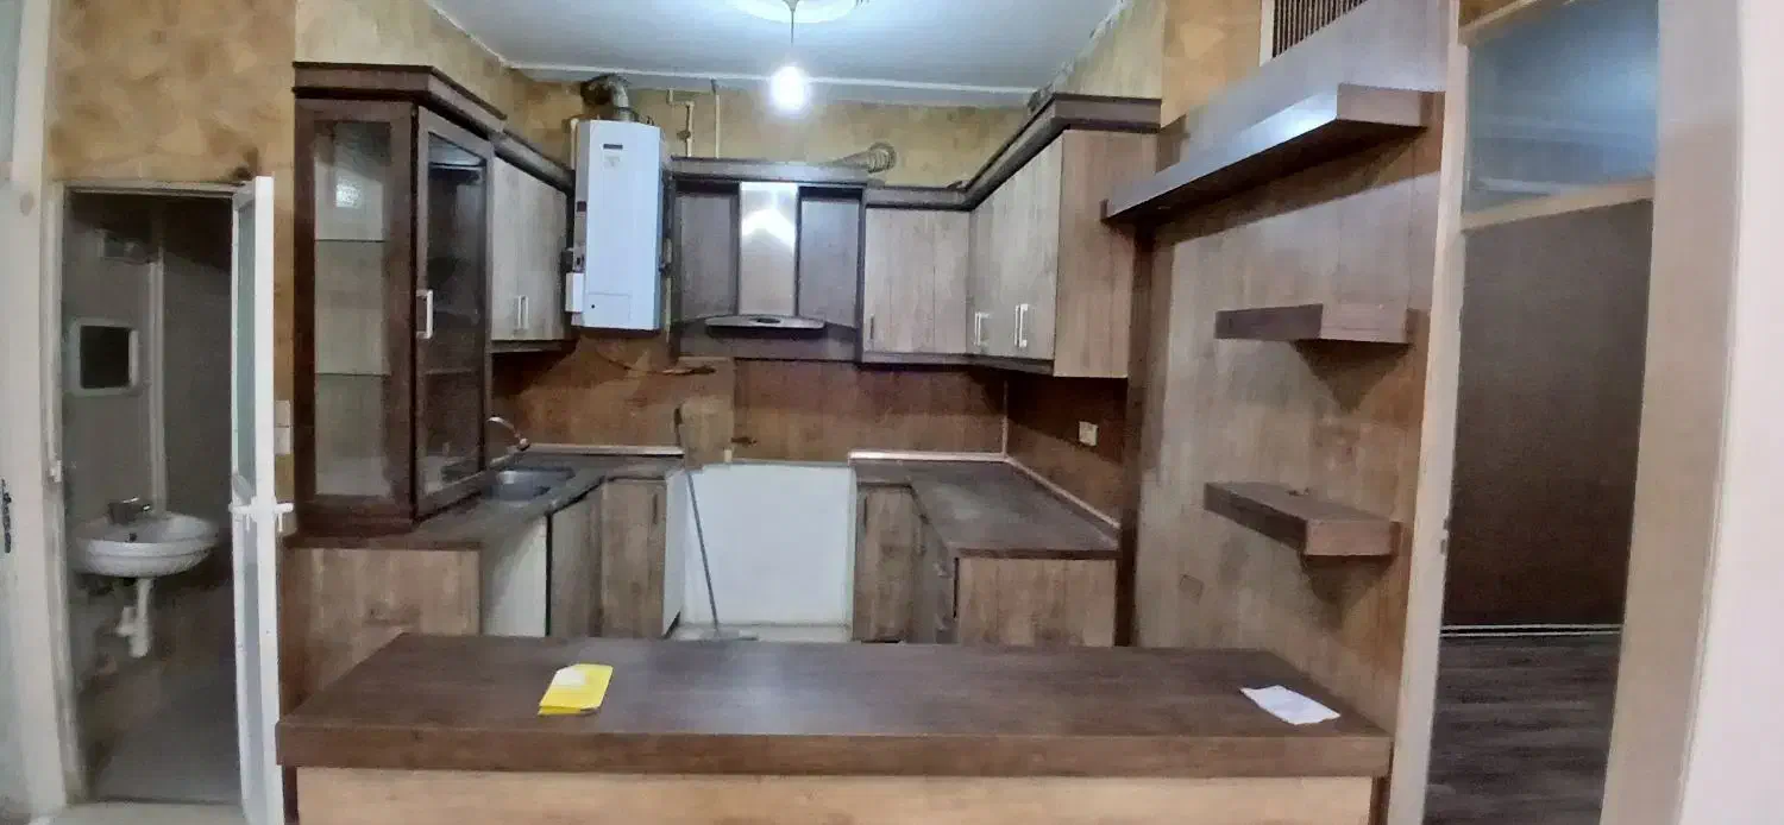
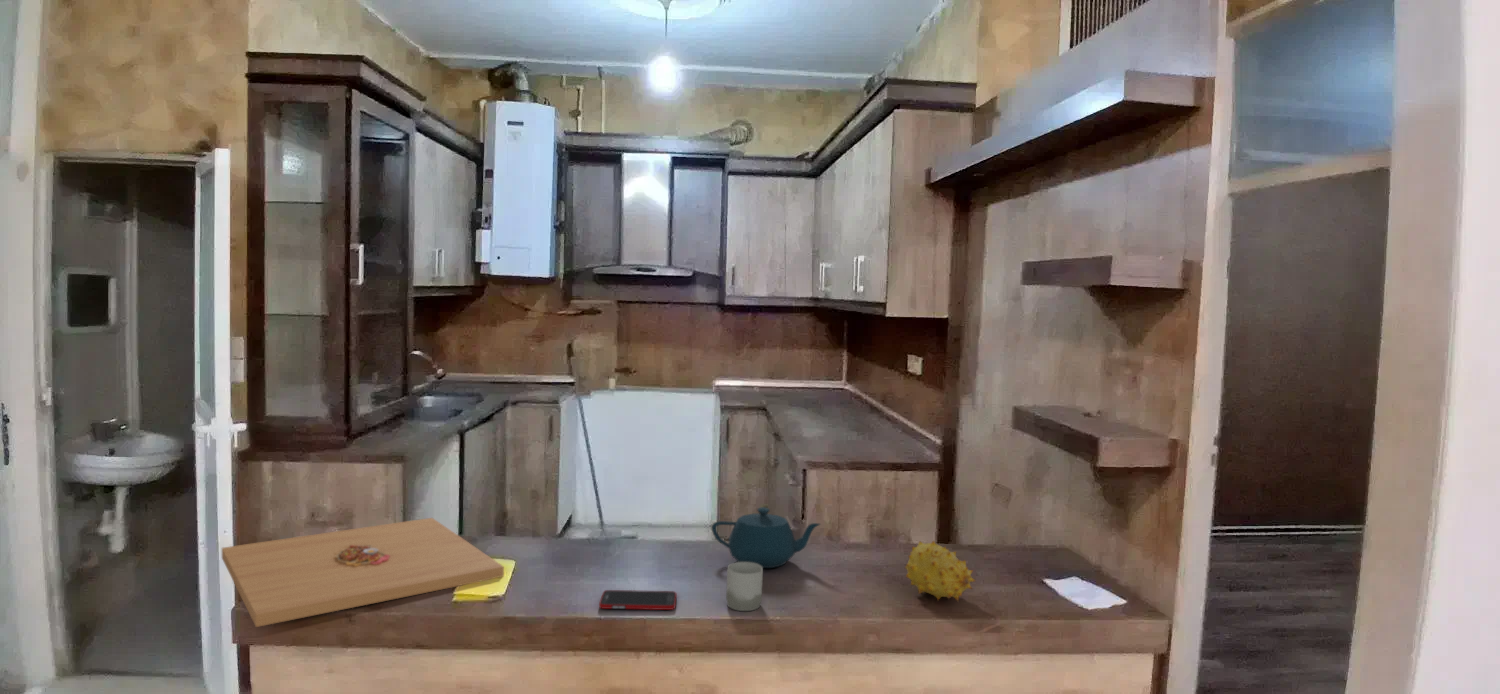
+ cell phone (638, 600)
+ platter (360, 558)
+ teapot (765, 535)
+ fruit (939, 570)
+ cup (743, 583)
